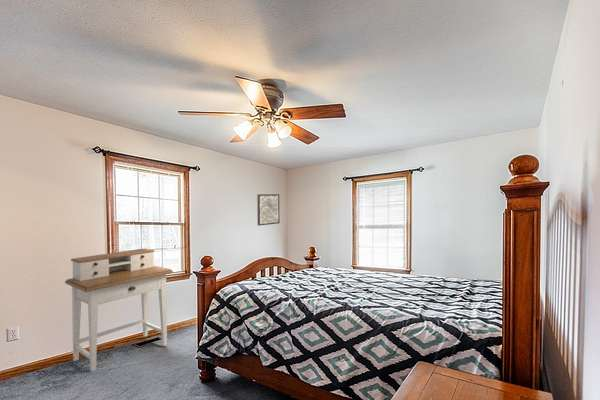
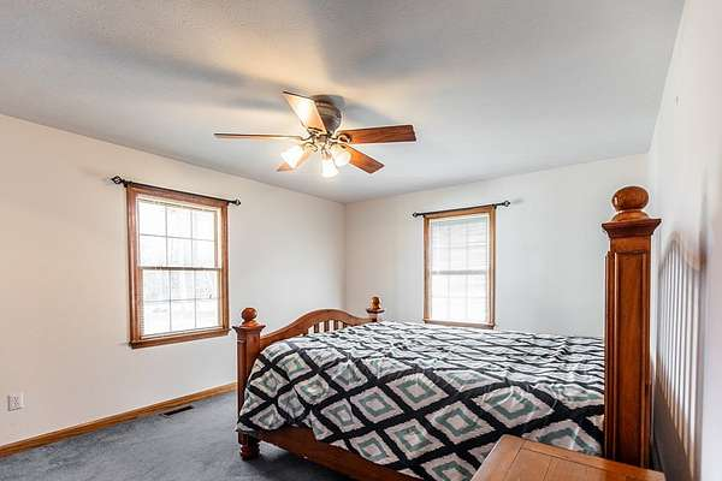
- desk (122, 298)
- wall art (268, 209)
